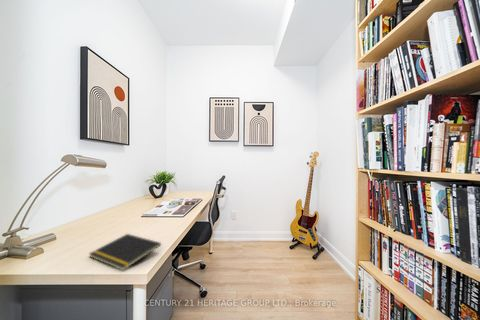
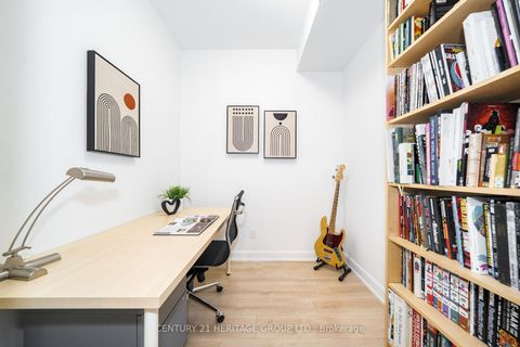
- notepad (125, 249)
